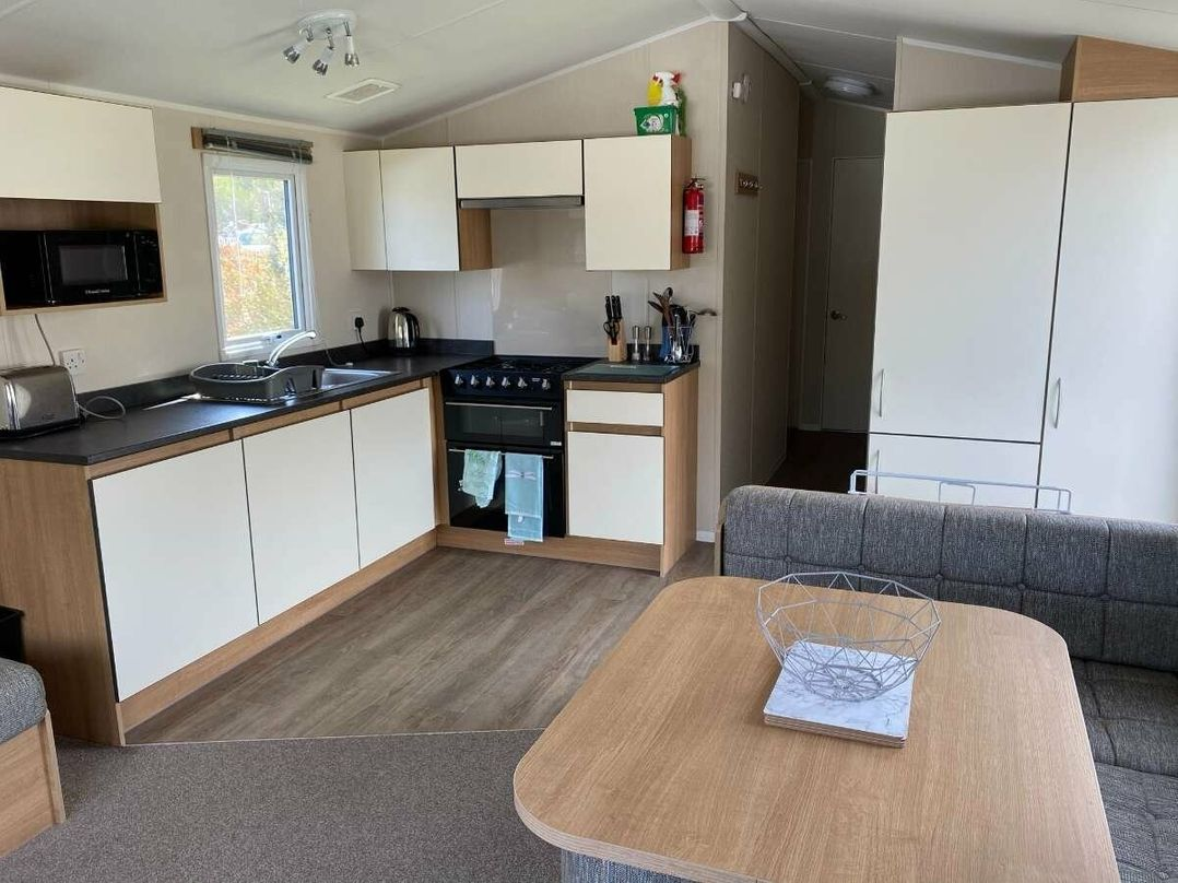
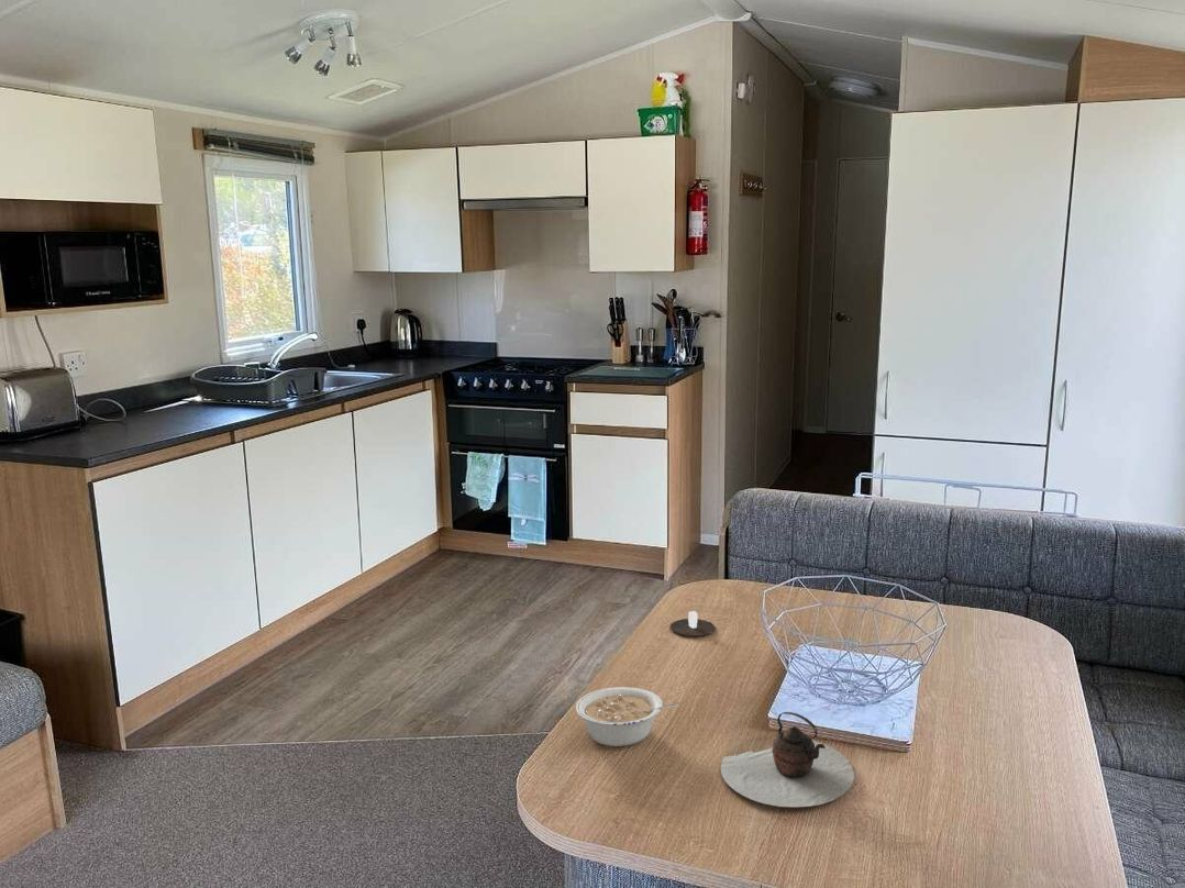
+ teapot (787, 742)
+ candle (689, 618)
+ legume (622, 714)
